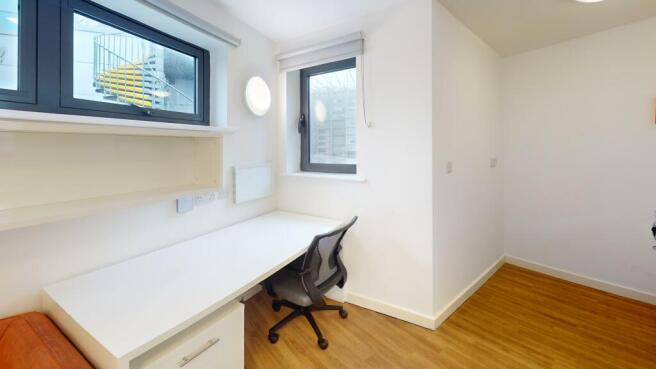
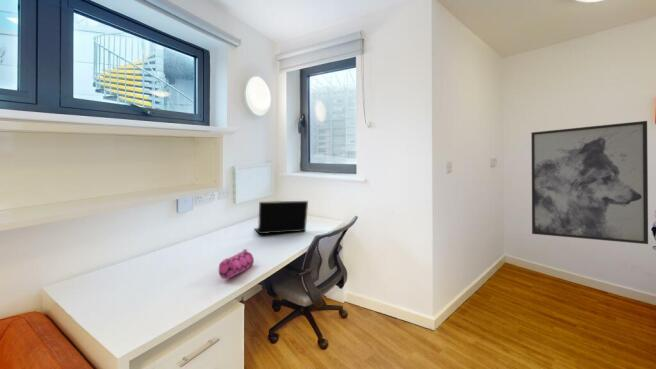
+ wall art (583, 182)
+ laptop (280, 215)
+ pencil case (236, 263)
